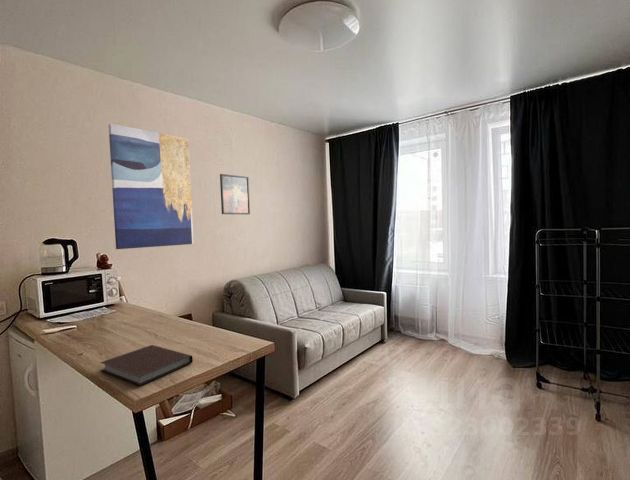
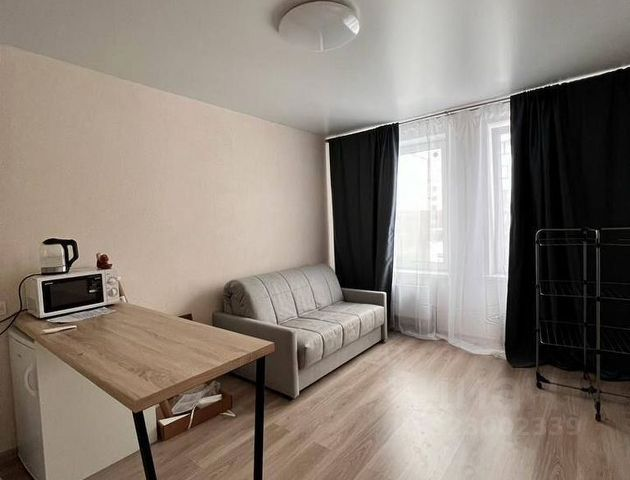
- wall art (154, 189)
- notebook (147, 362)
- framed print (235, 195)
